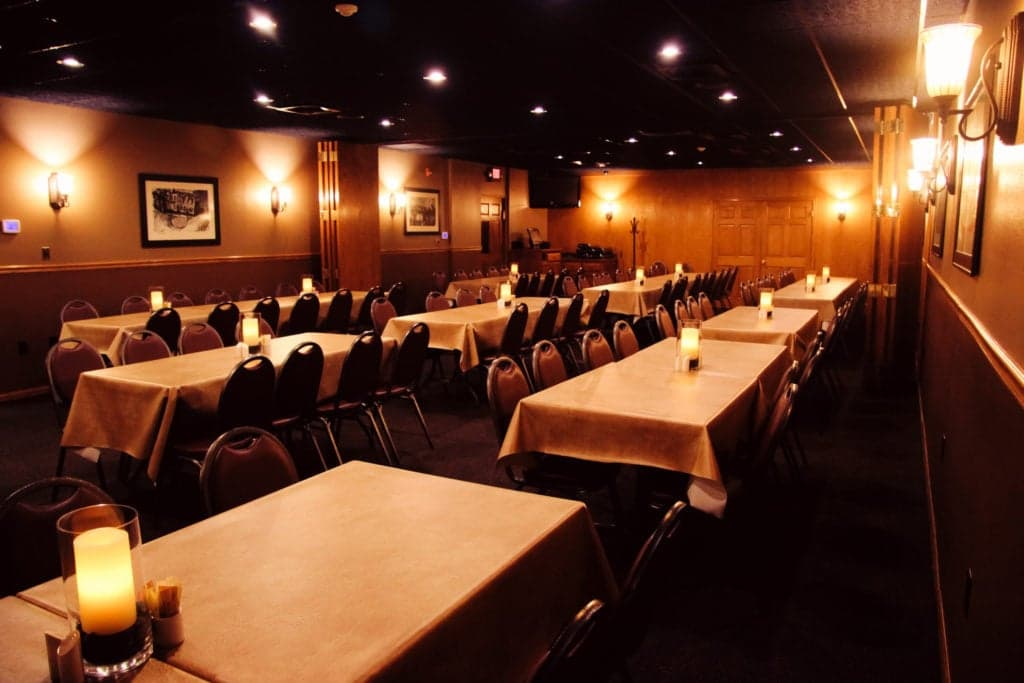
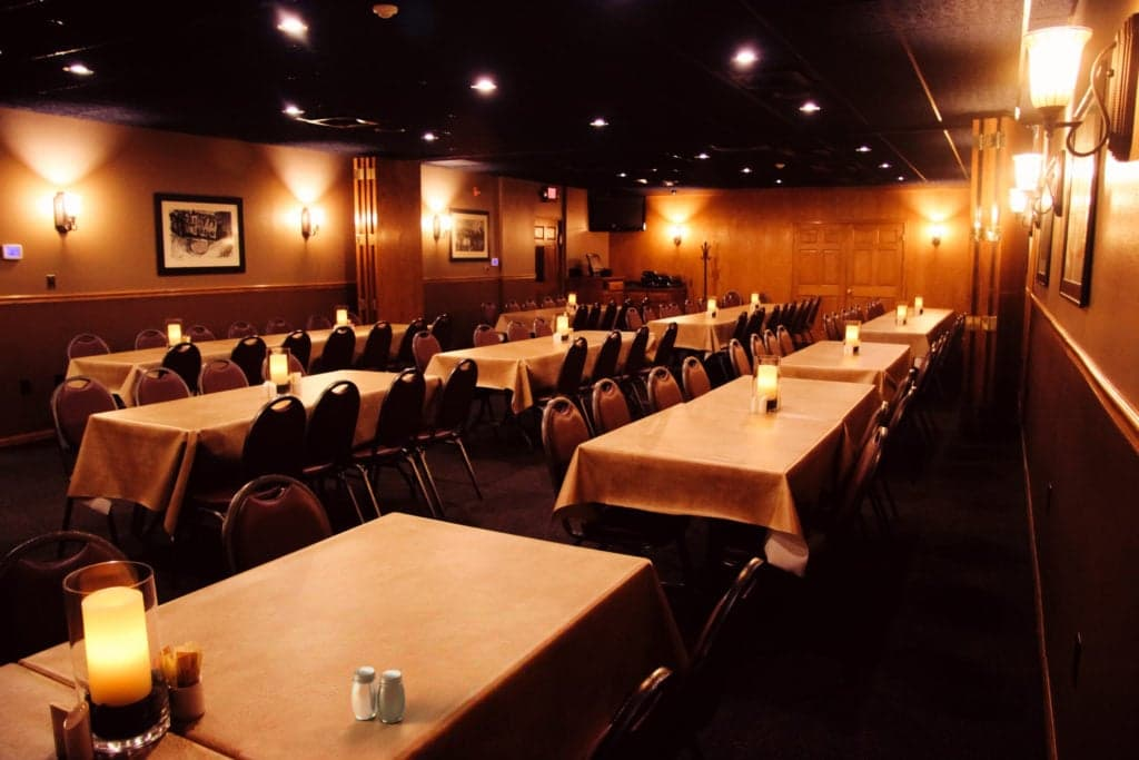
+ salt and pepper shaker (377, 693)
